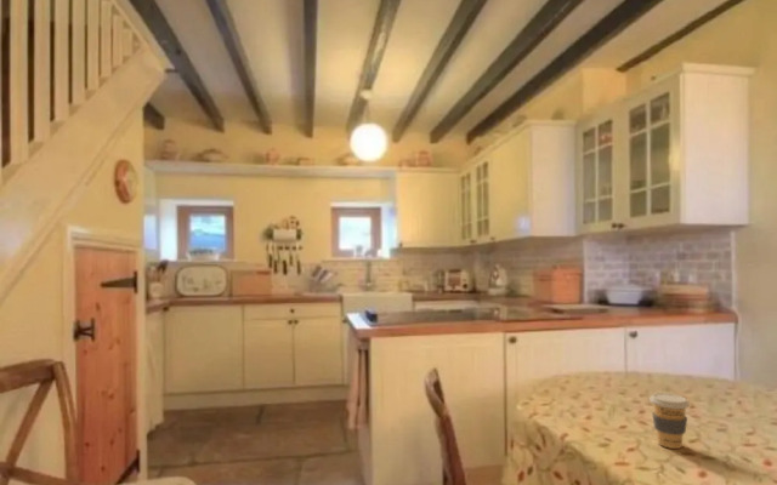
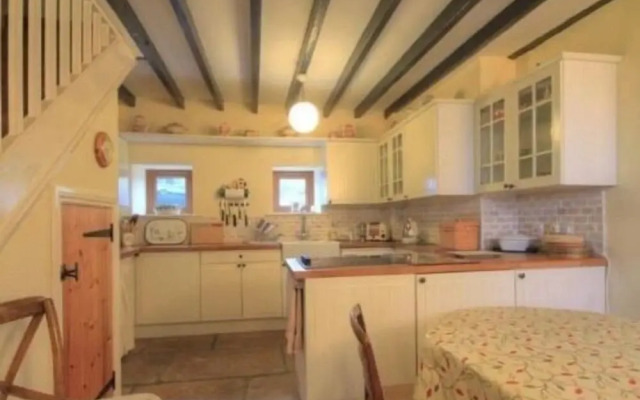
- coffee cup (669, 421)
